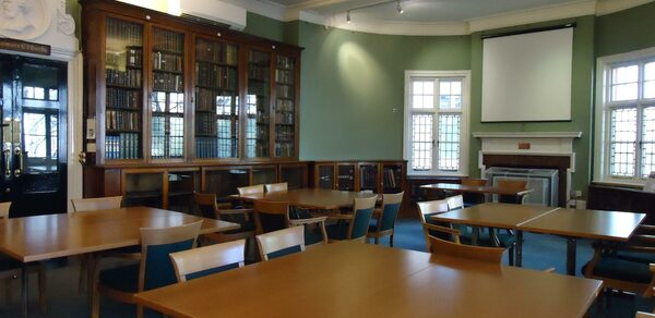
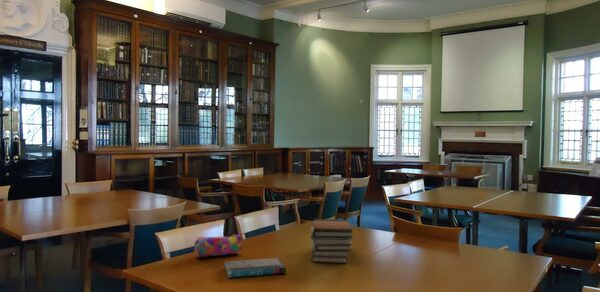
+ pencil case (218, 245)
+ book stack (330, 239)
+ book (254, 267)
